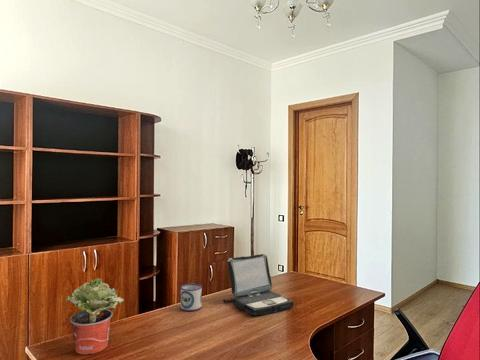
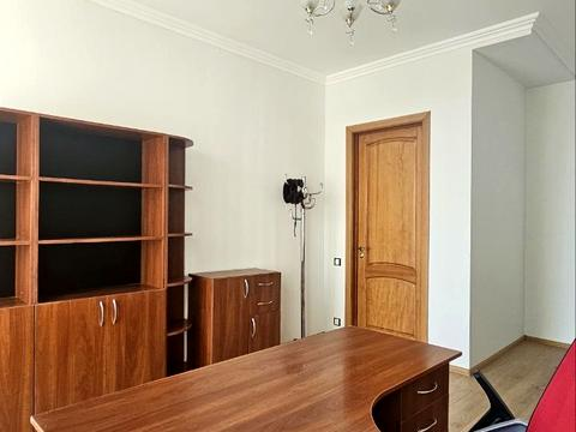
- laptop (258, 281)
- mug (191, 295)
- potted plant (95, 313)
